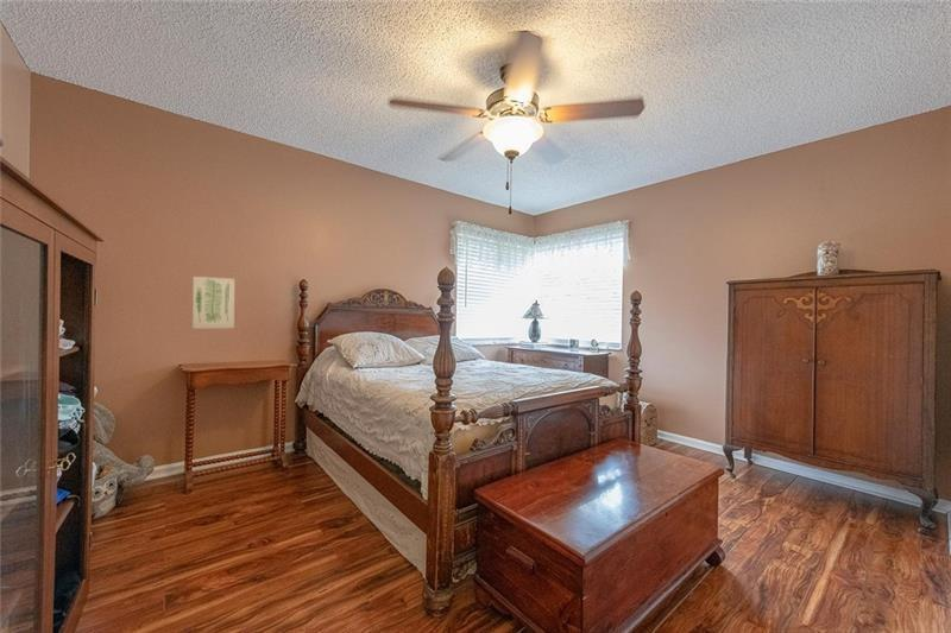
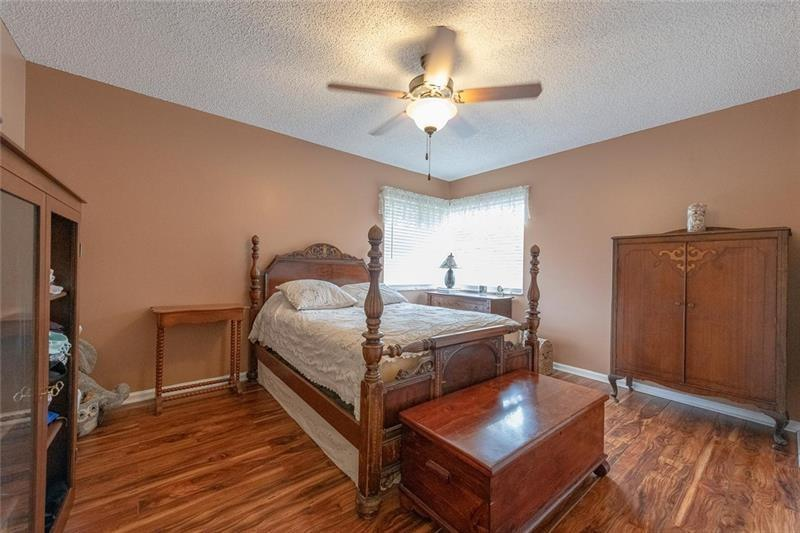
- wall art (214, 303)
